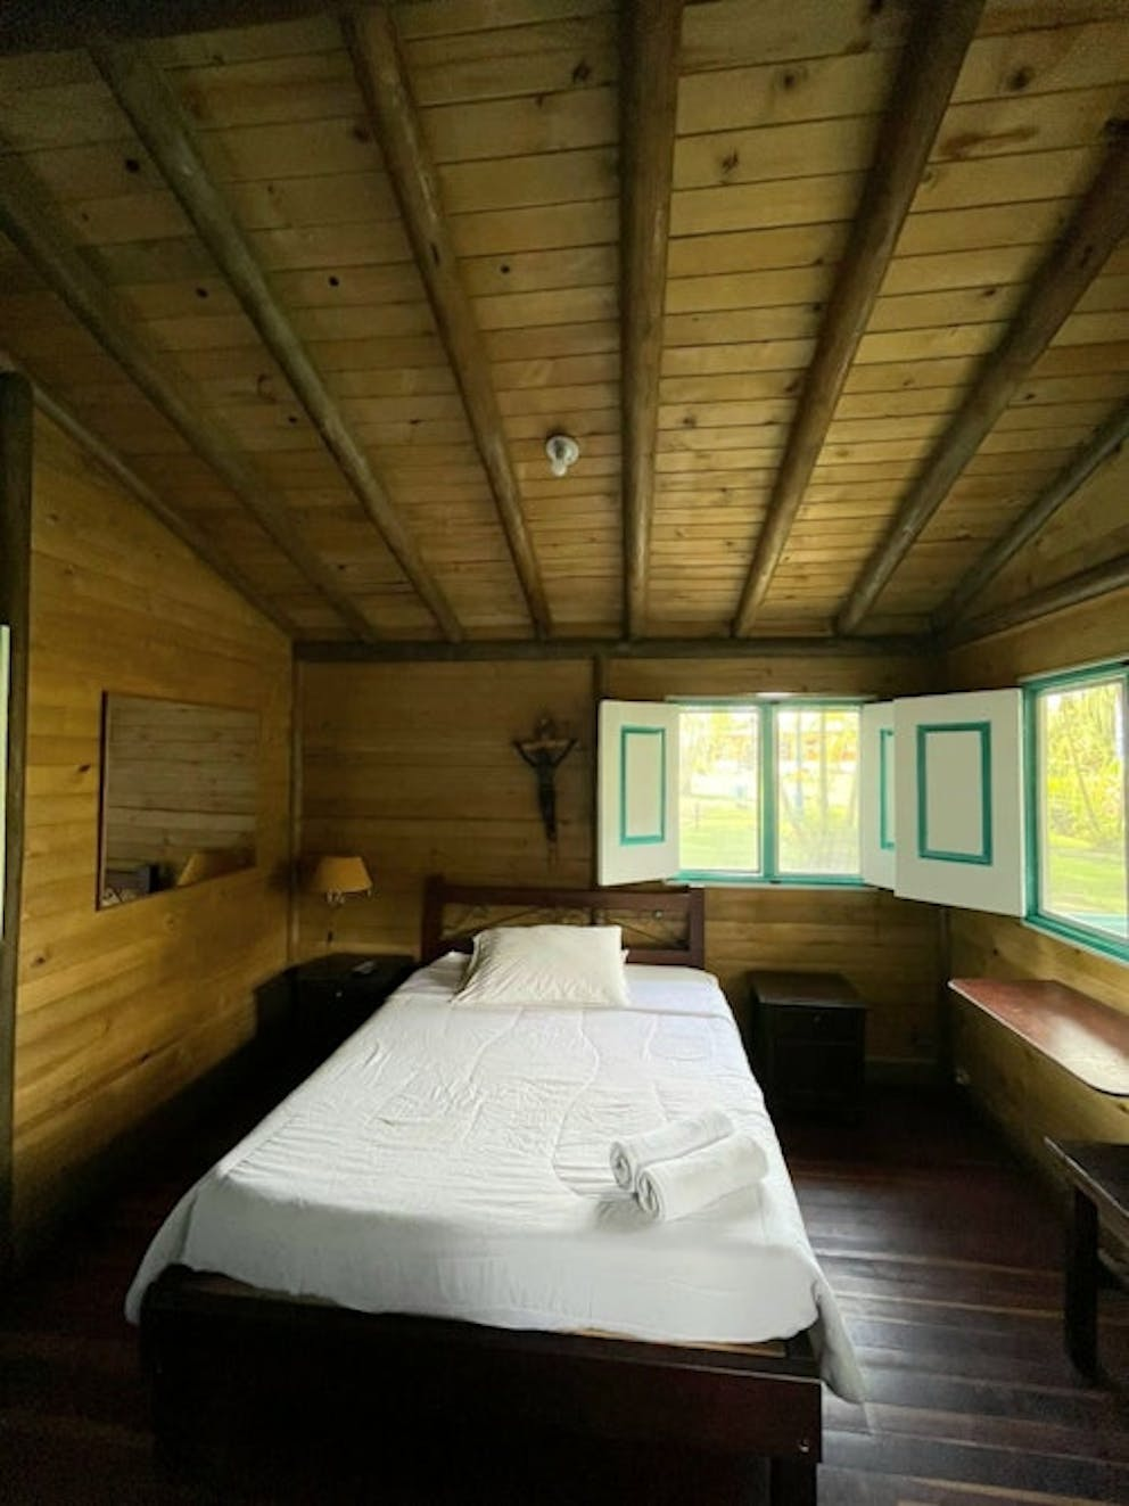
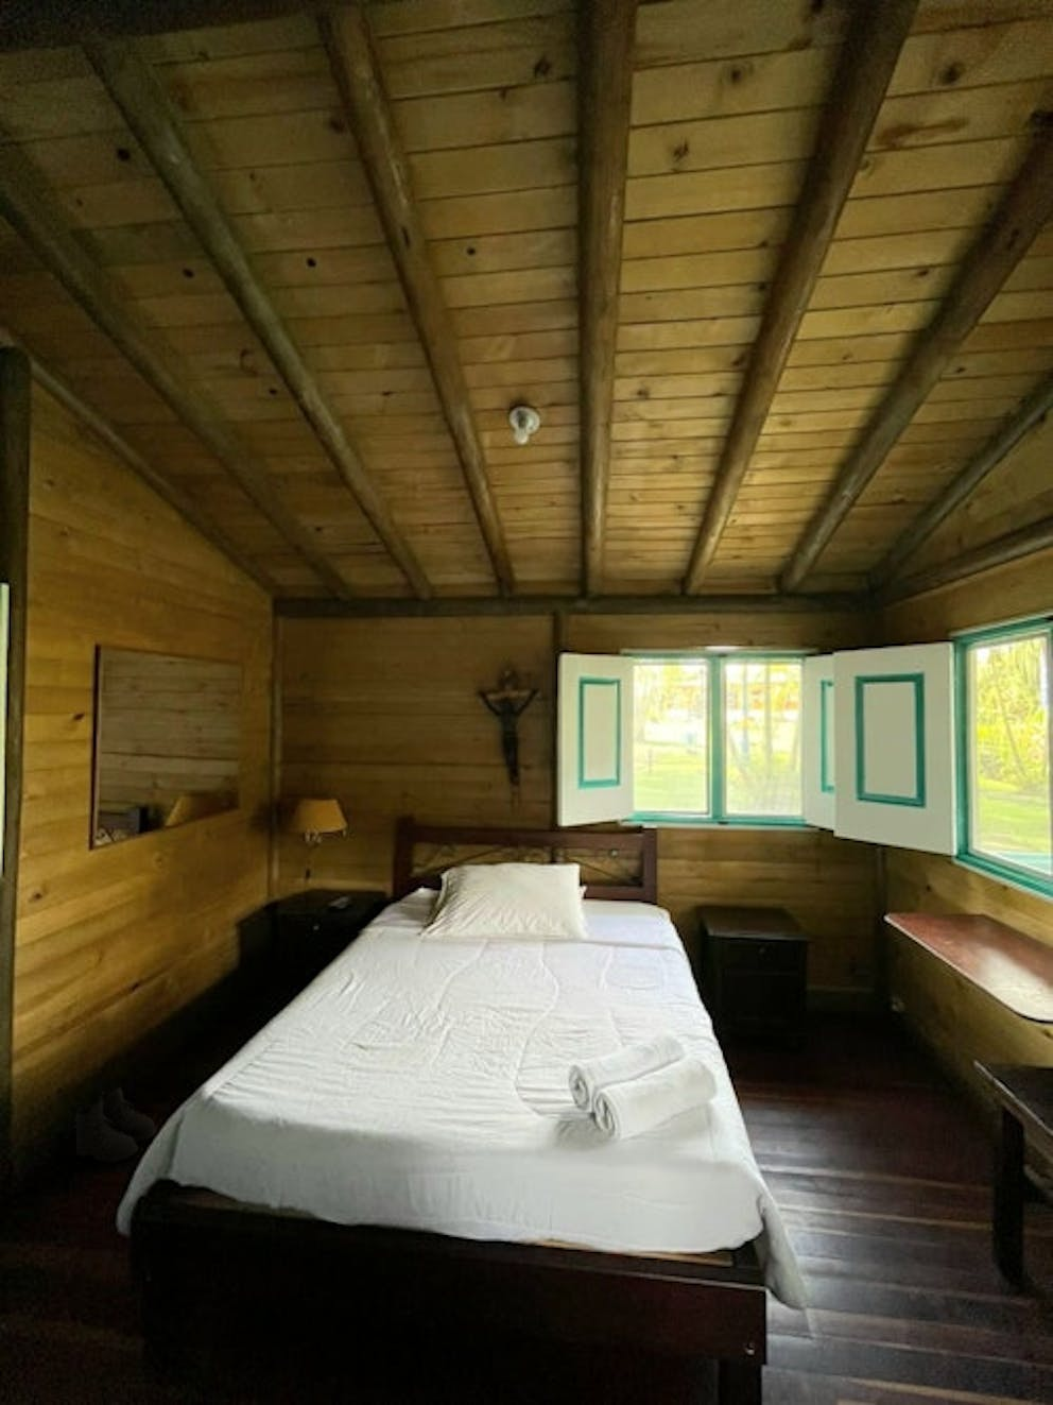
+ boots (116, 1120)
